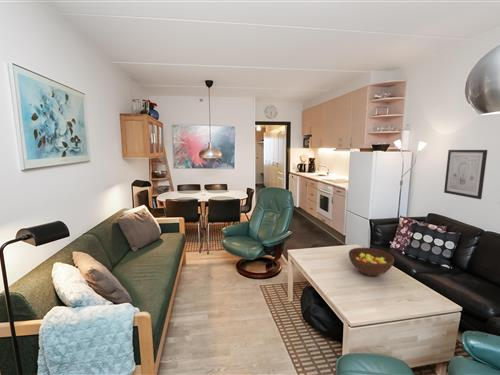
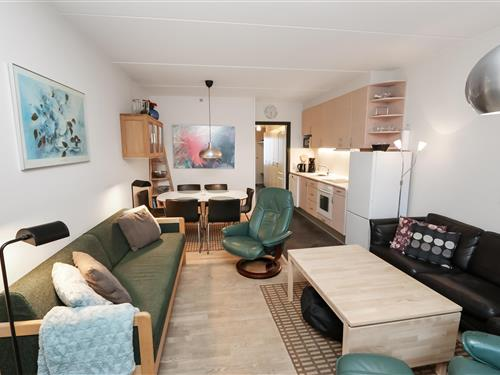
- wall art (463, 173)
- fruit bowl (370, 264)
